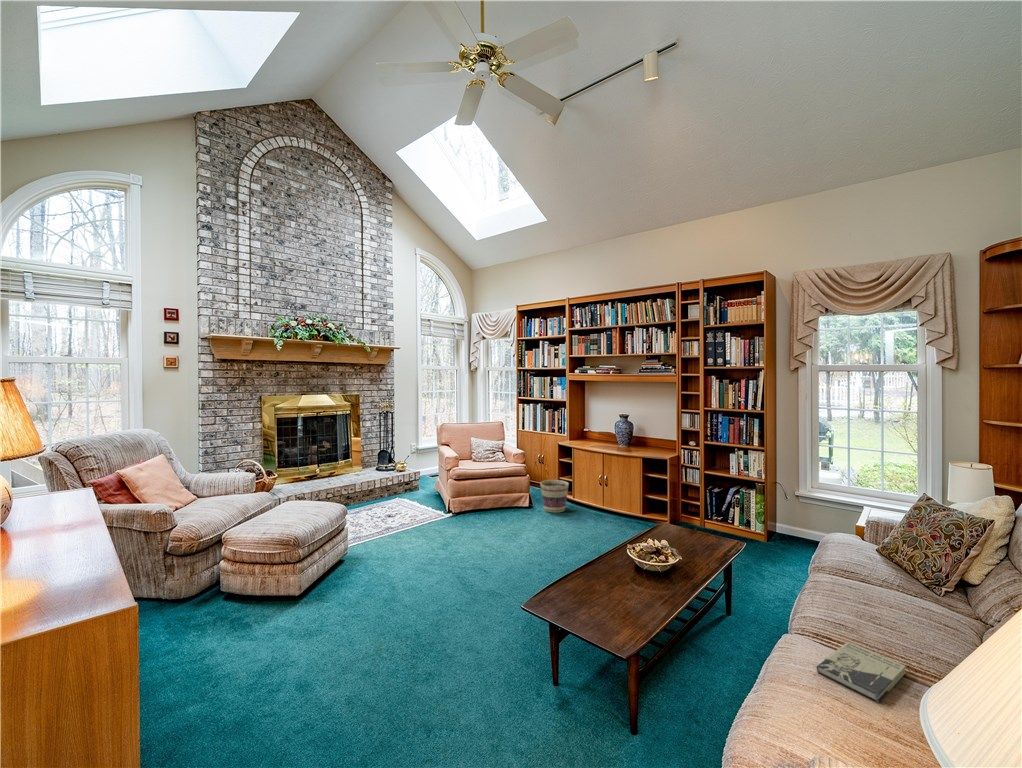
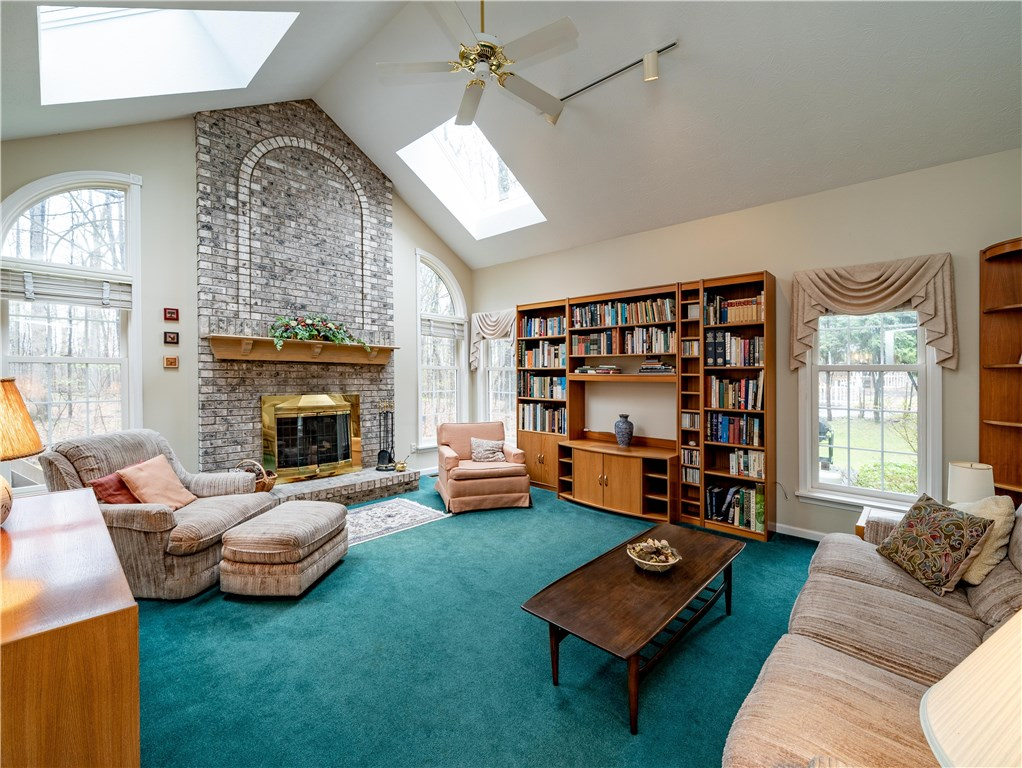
- book (861, 668)
- basket (554, 496)
